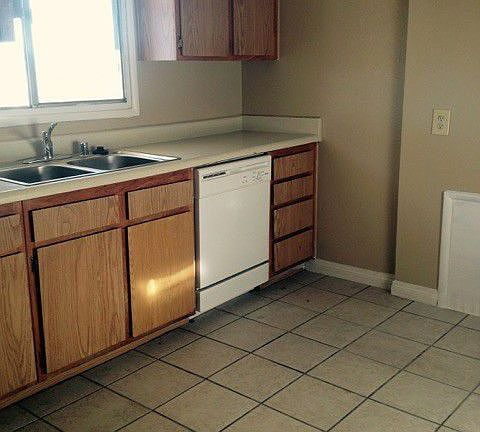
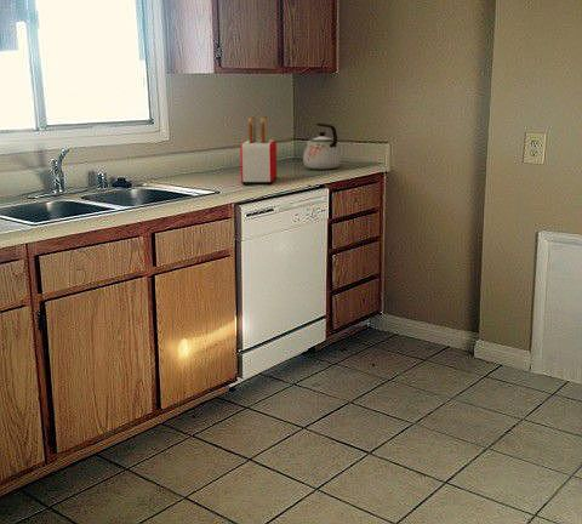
+ kettle (321, 146)
+ toaster (258, 149)
